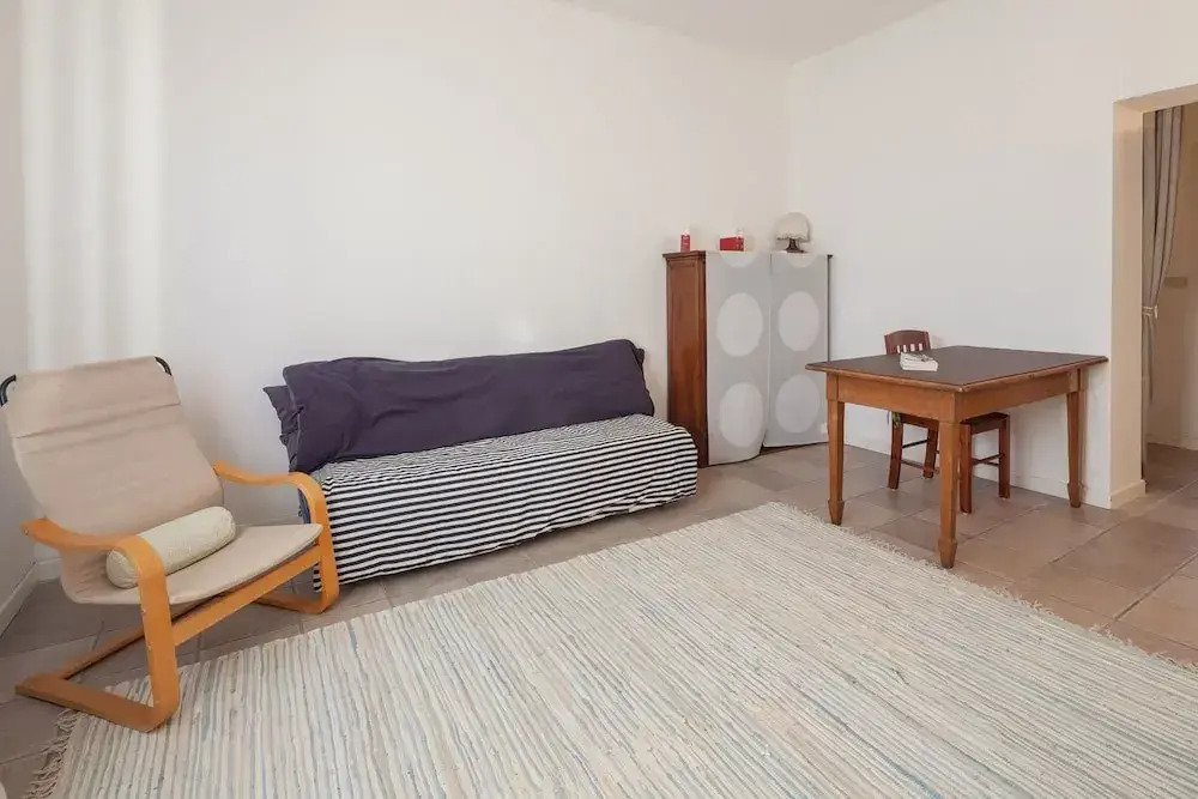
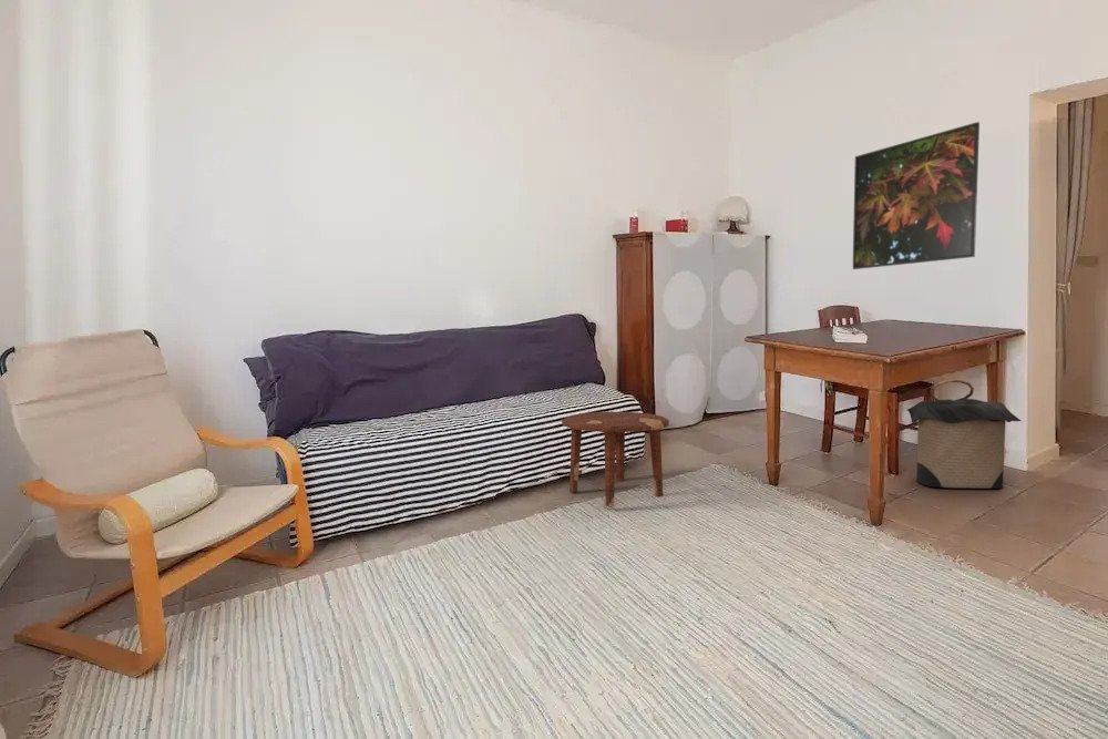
+ side table (614, 455)
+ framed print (910, 202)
+ laundry hamper (961, 431)
